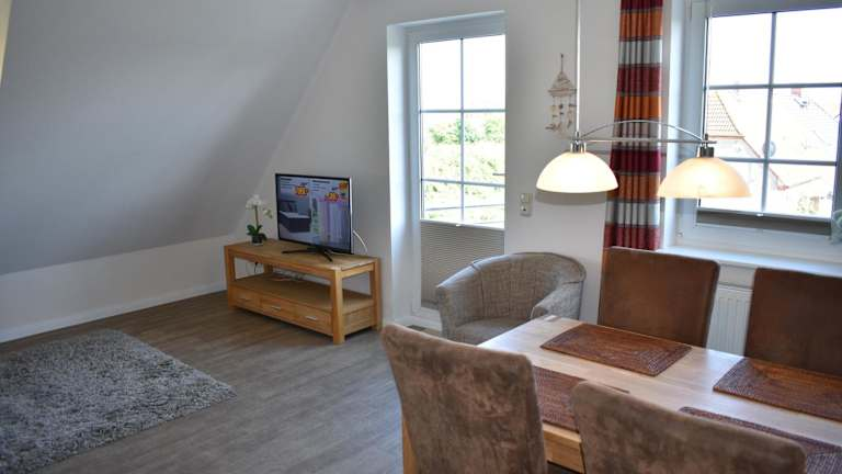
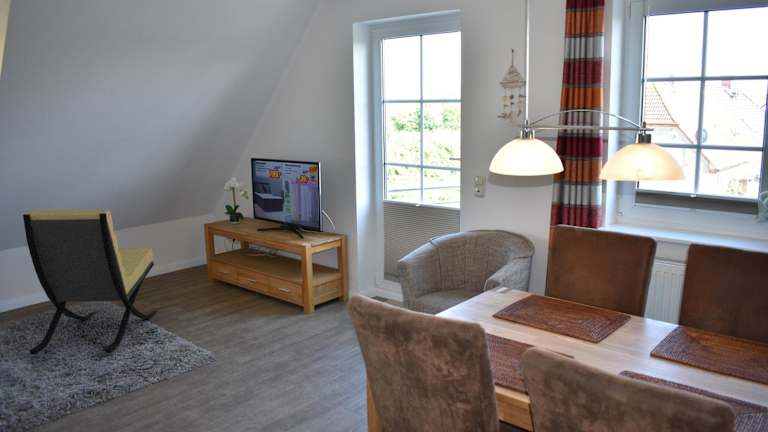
+ lounge chair (96, 269)
